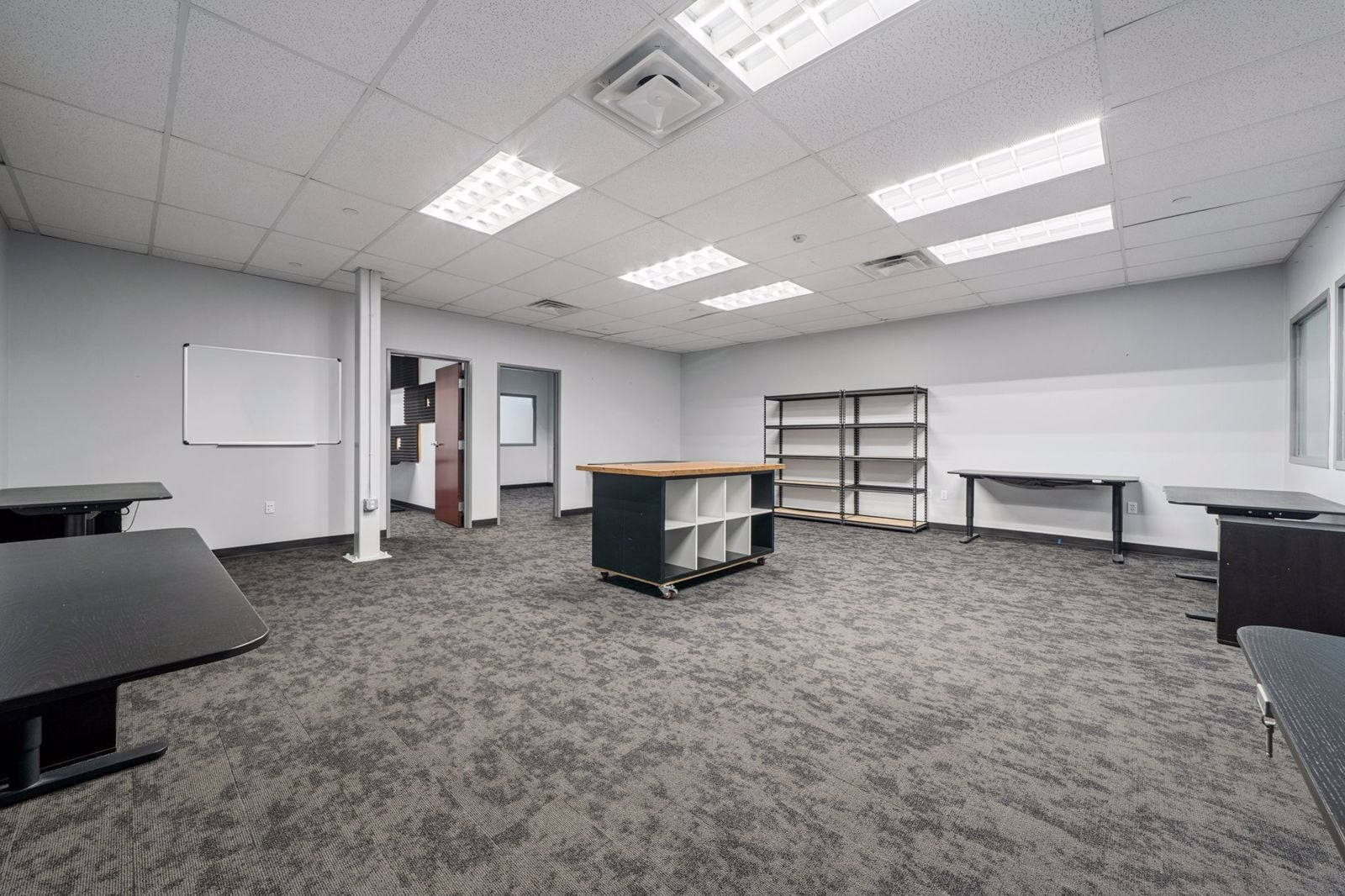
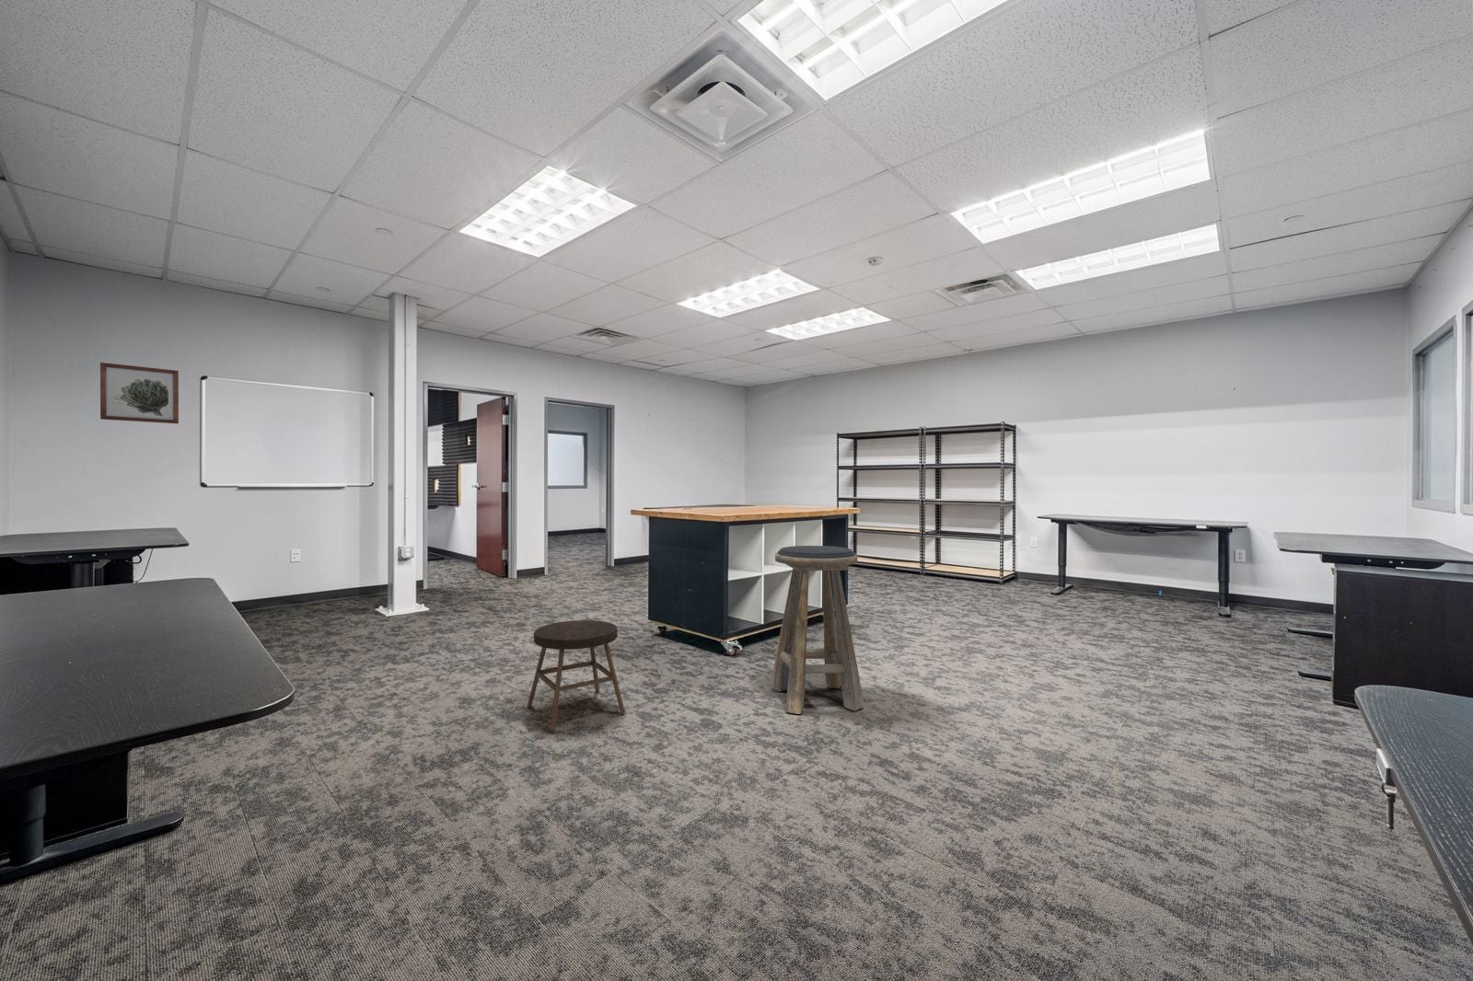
+ wall art (140, 394)
+ stool (806, 623)
+ stool (575, 667)
